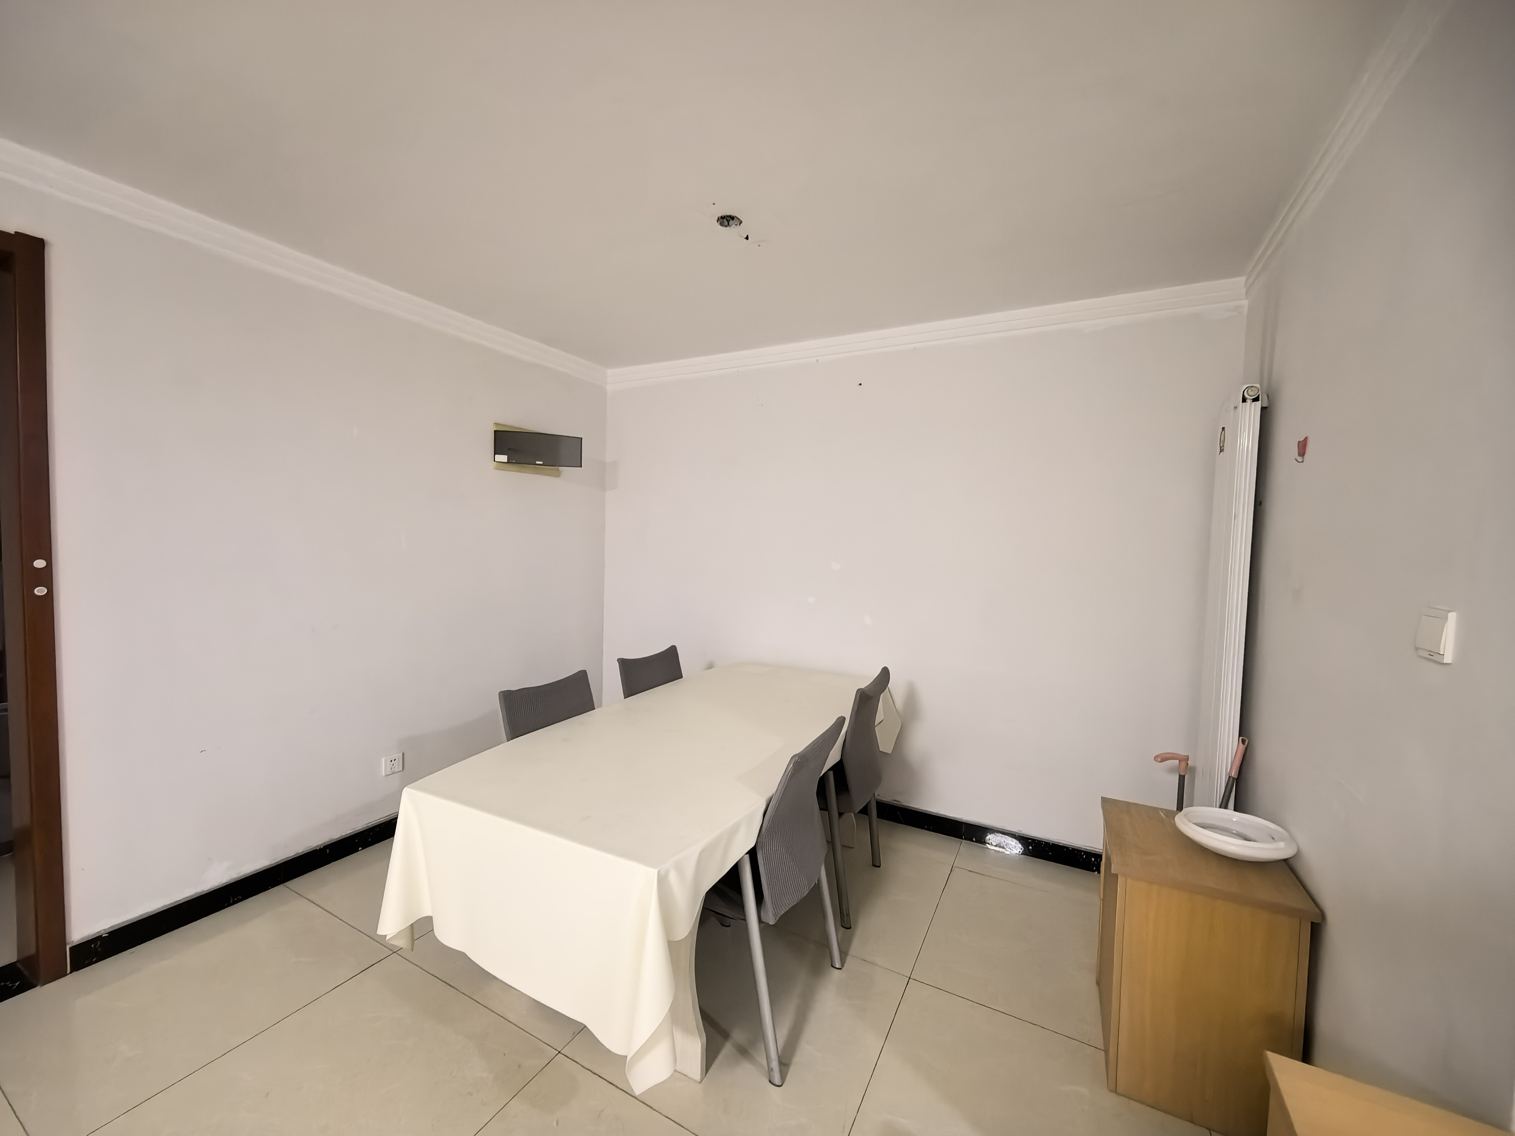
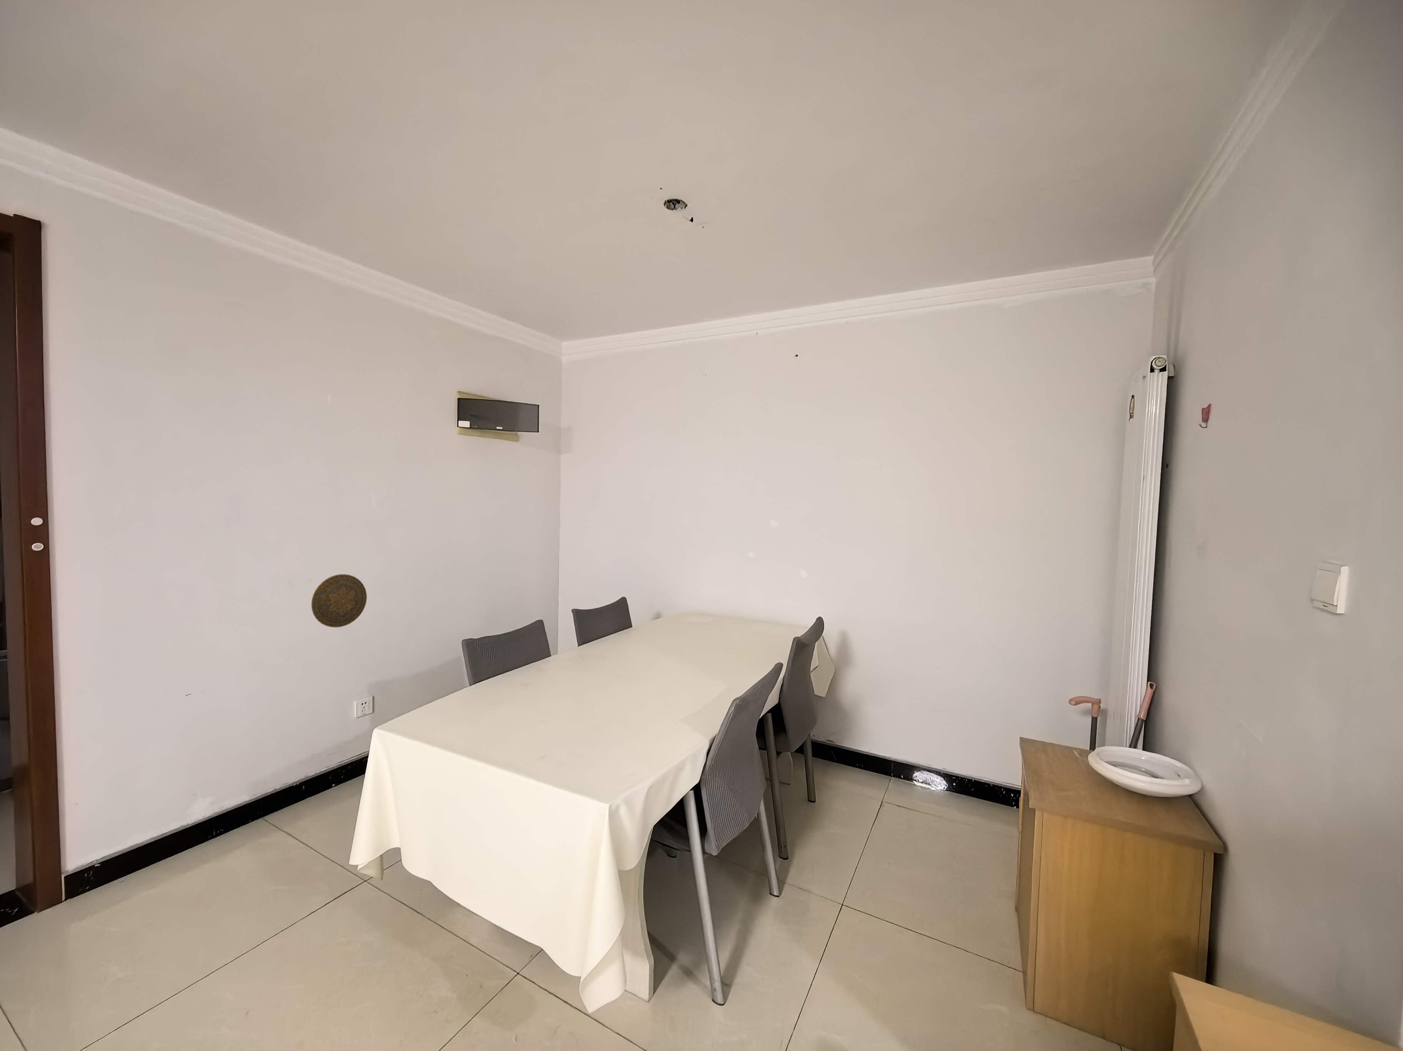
+ decorative plate (341, 601)
